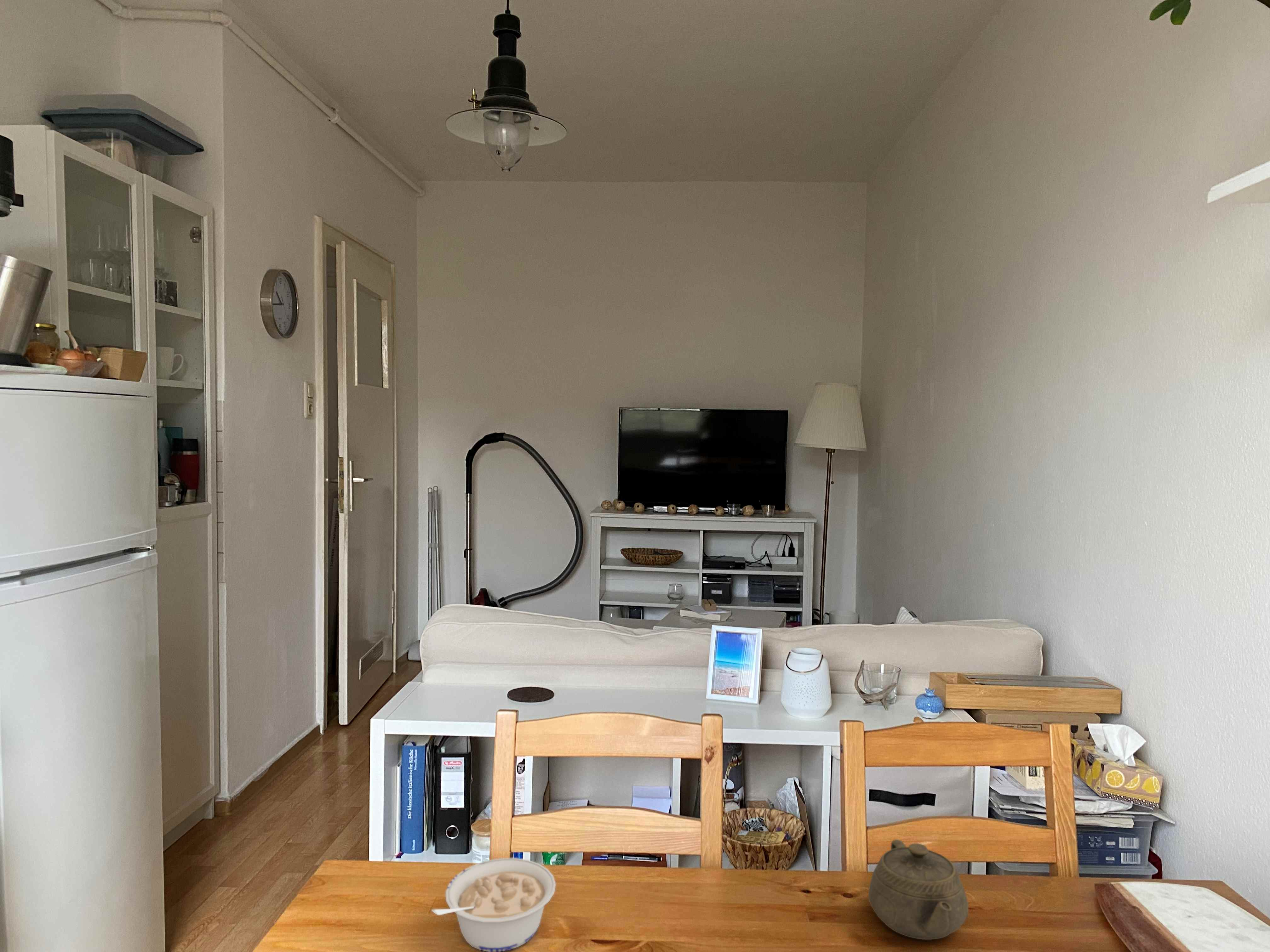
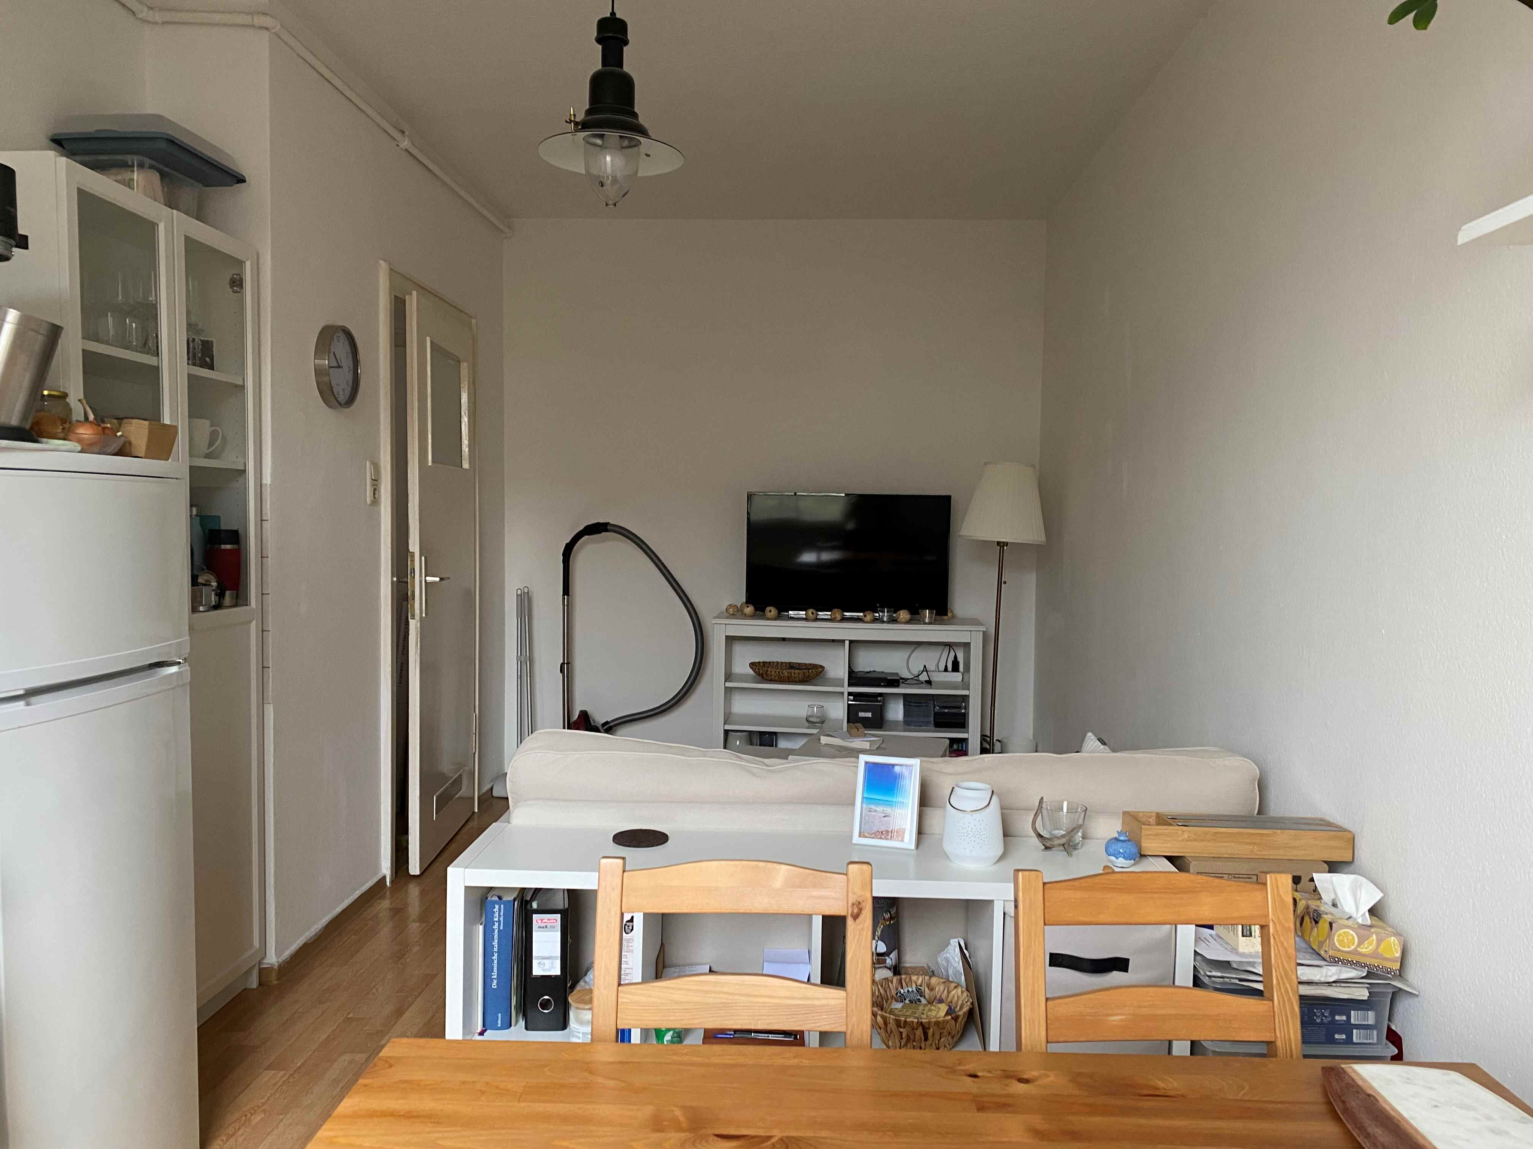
- teapot (920, 887)
- legume (500, 906)
